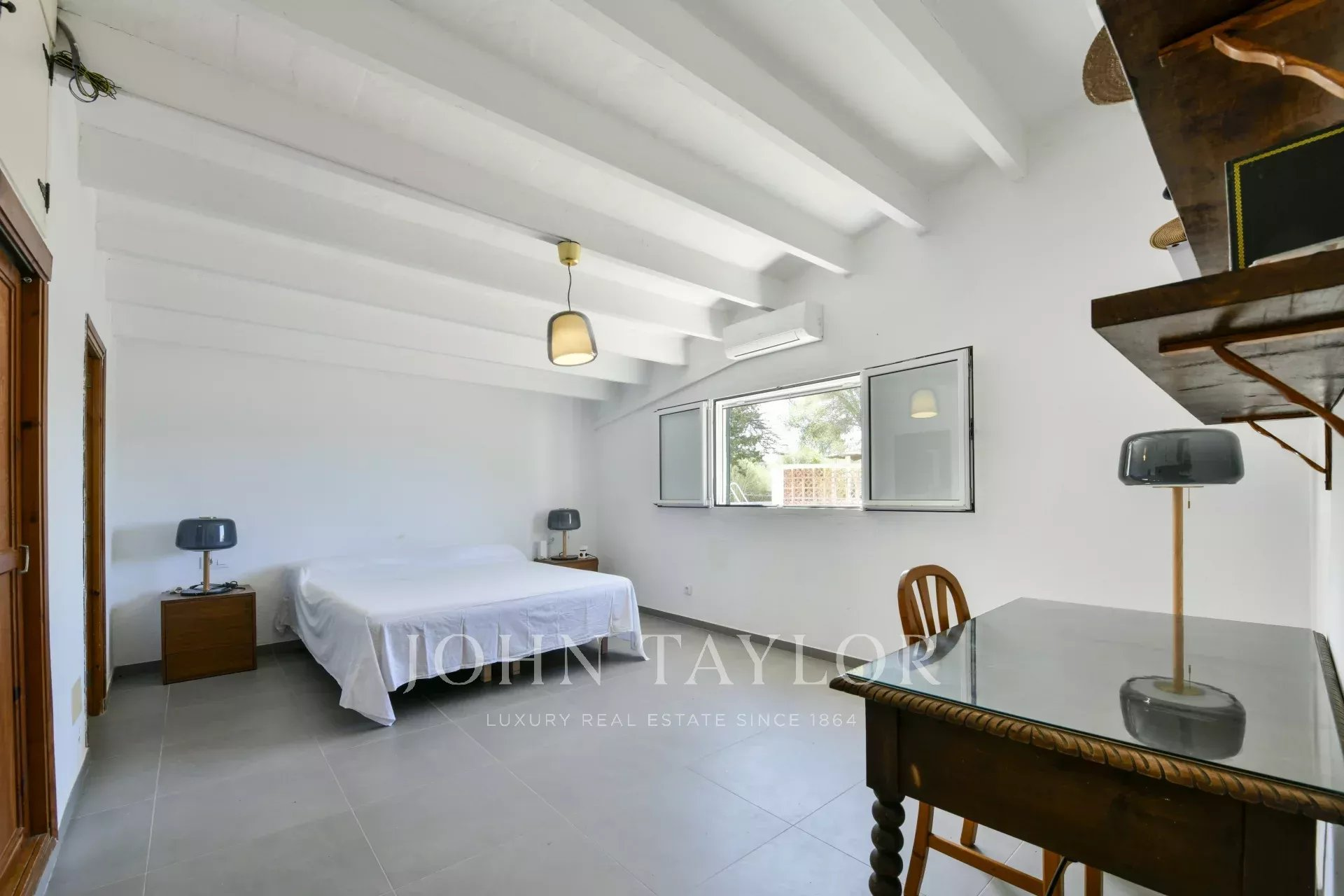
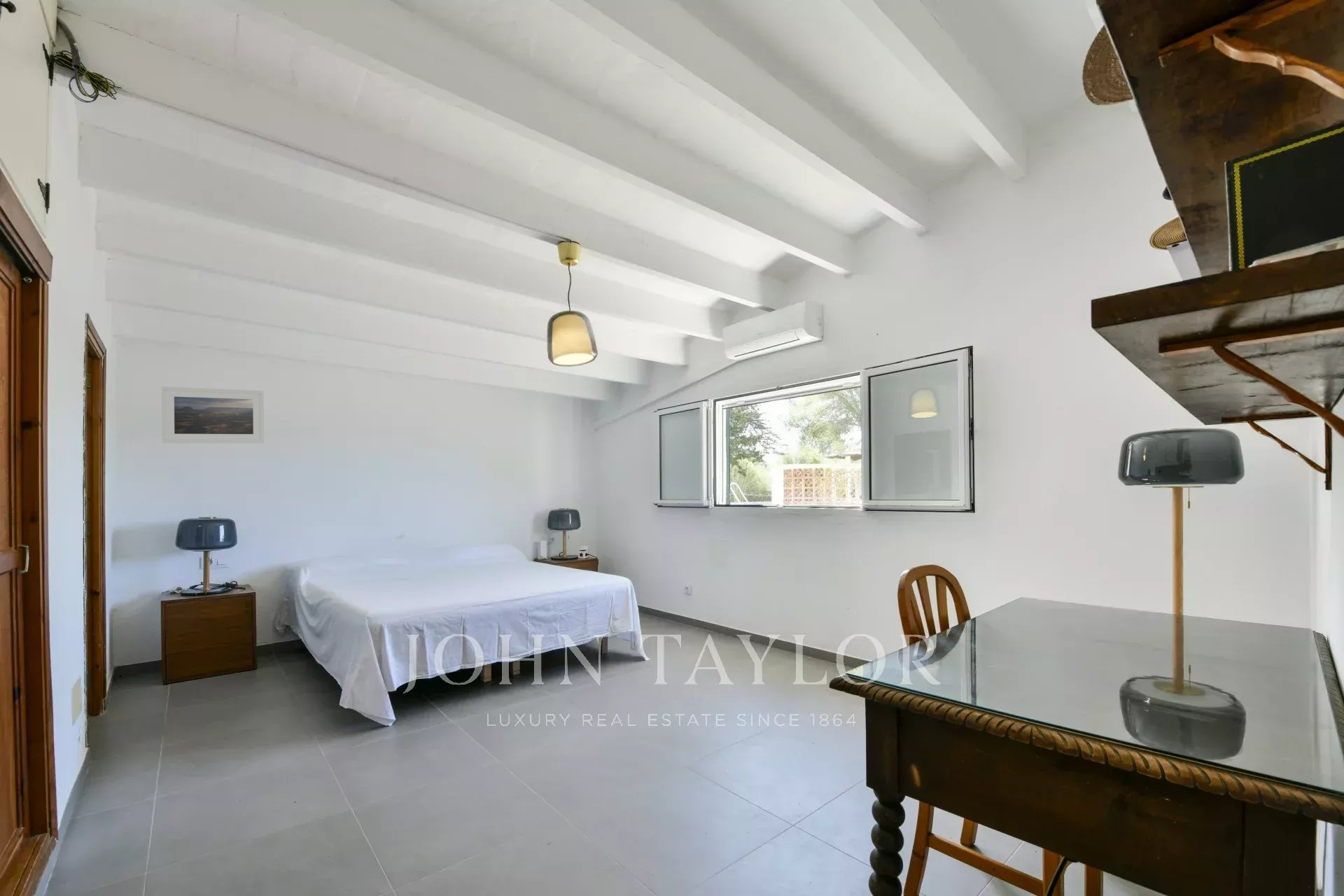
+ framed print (215, 416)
